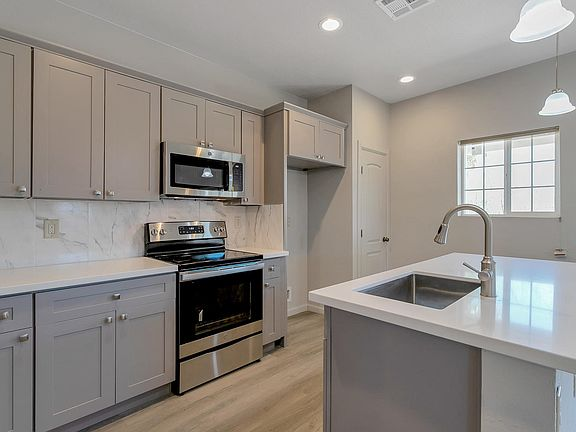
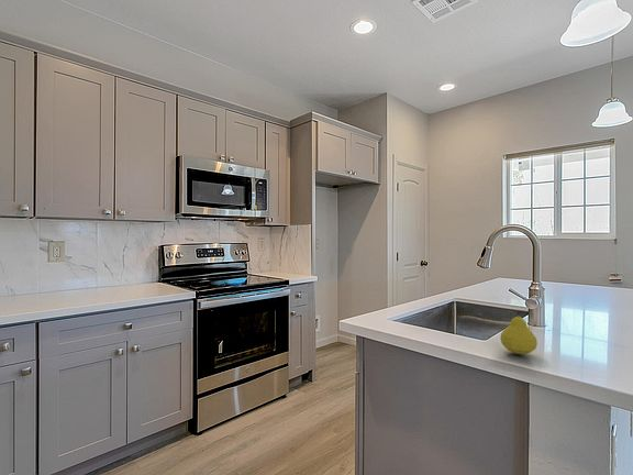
+ fruit (518, 332)
